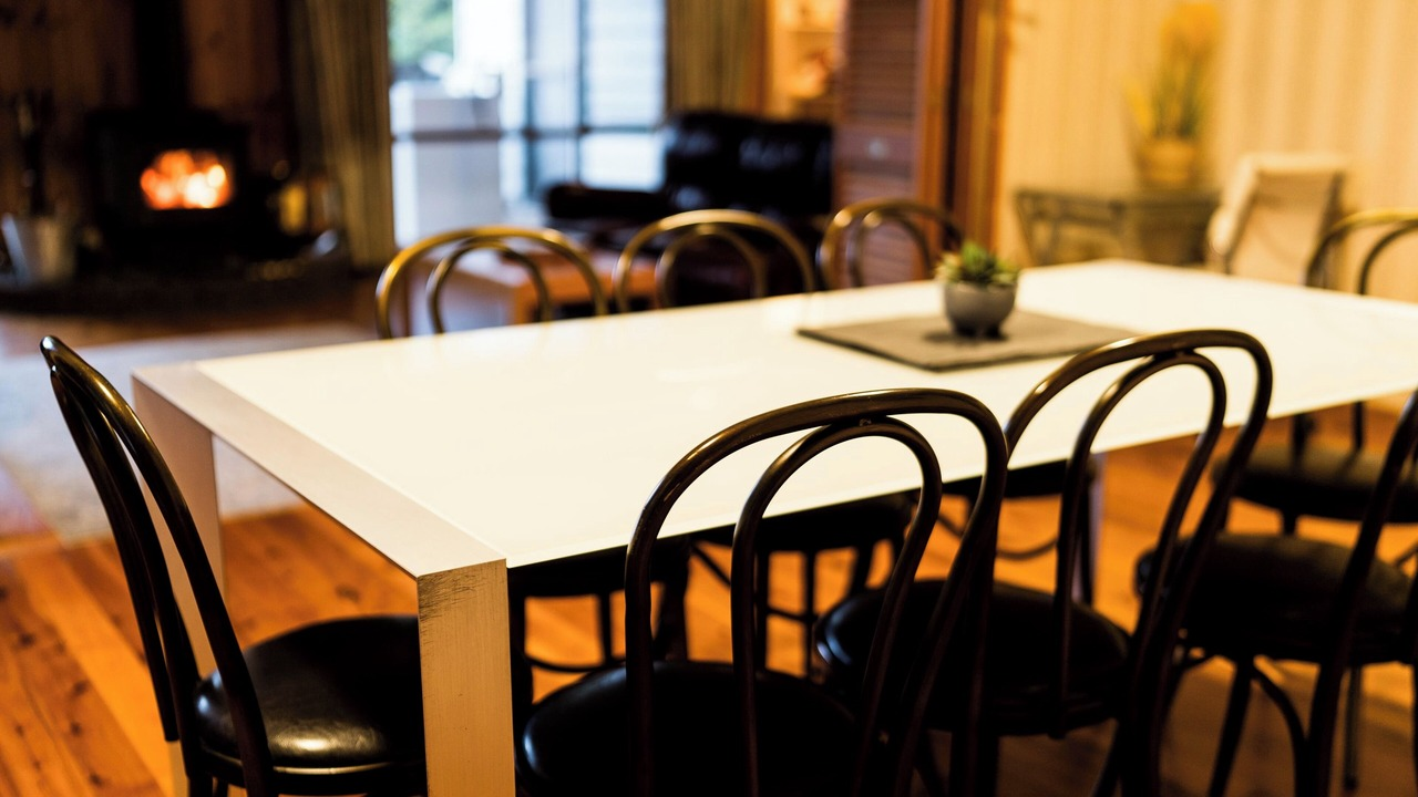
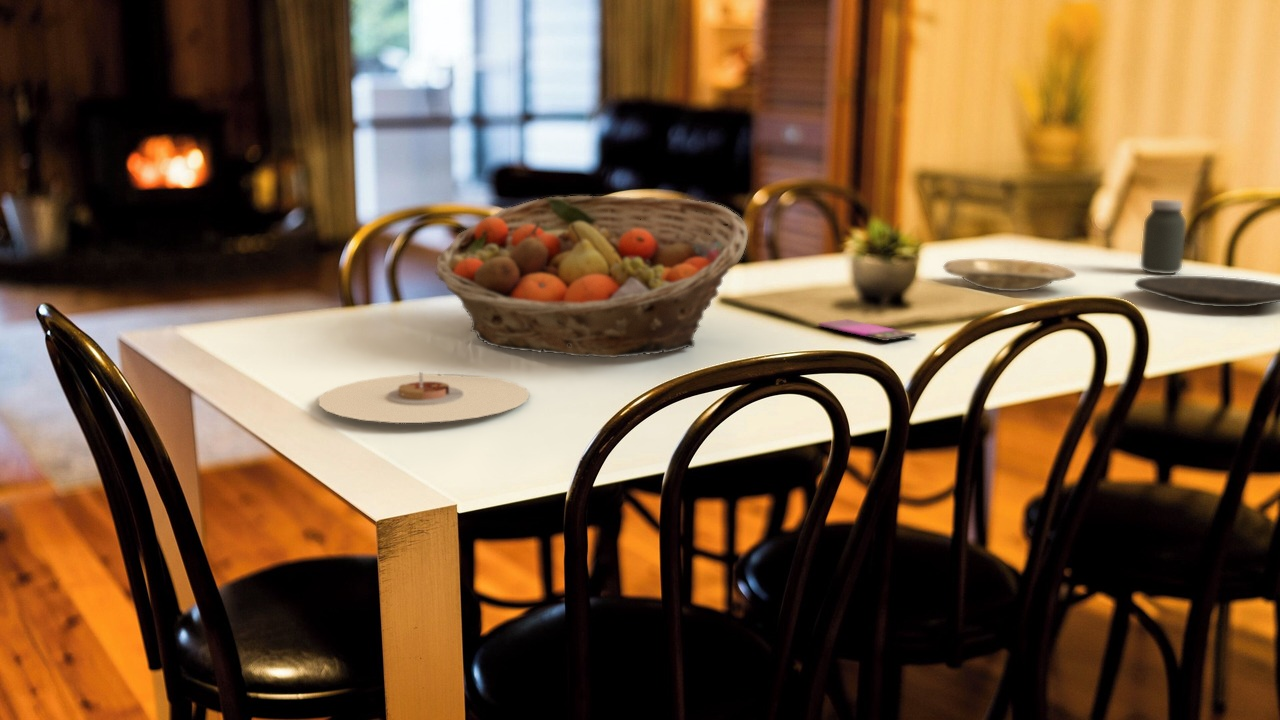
+ fruit basket (590, 270)
+ jar (1163, 236)
+ plate (1215, 293)
+ smartphone (866, 329)
+ plate (425, 387)
+ plate (1008, 276)
